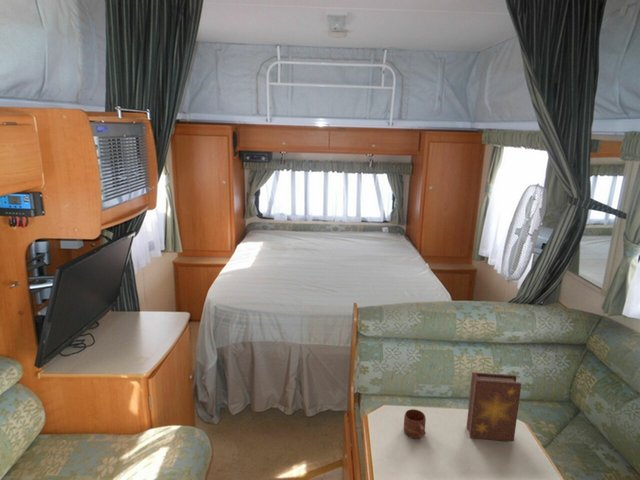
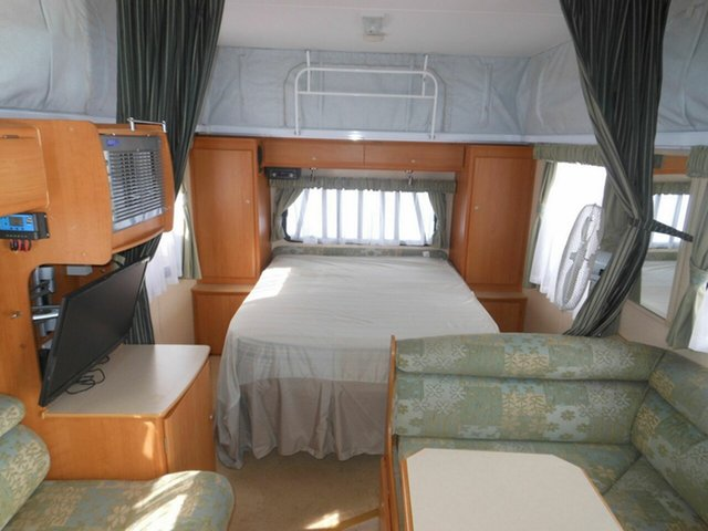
- book (492, 406)
- mug (416, 427)
